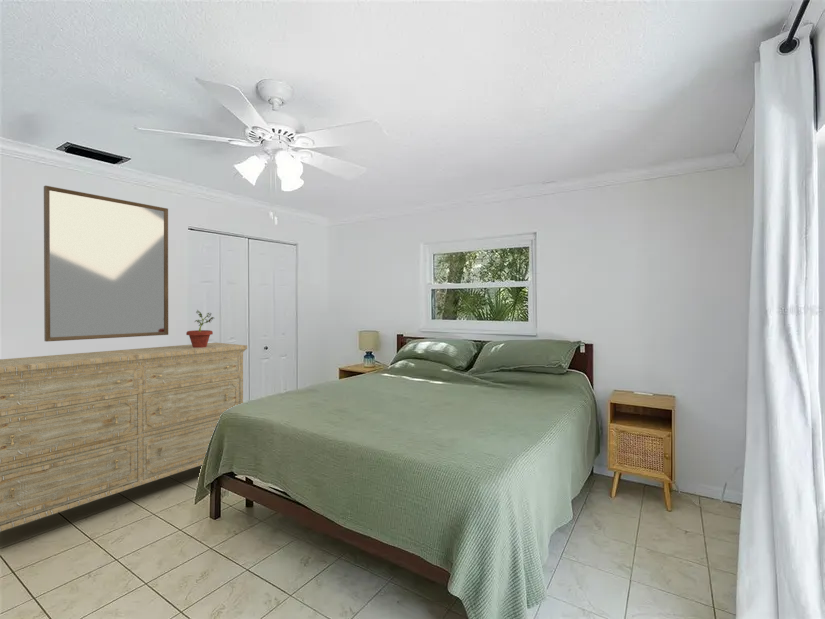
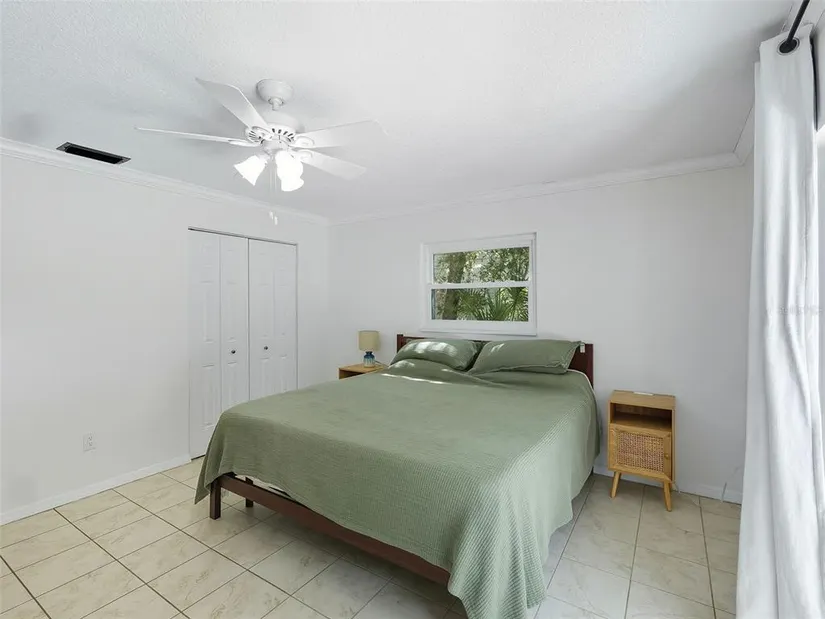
- home mirror (112, 268)
- dresser (126, 424)
- potted plant (200, 328)
